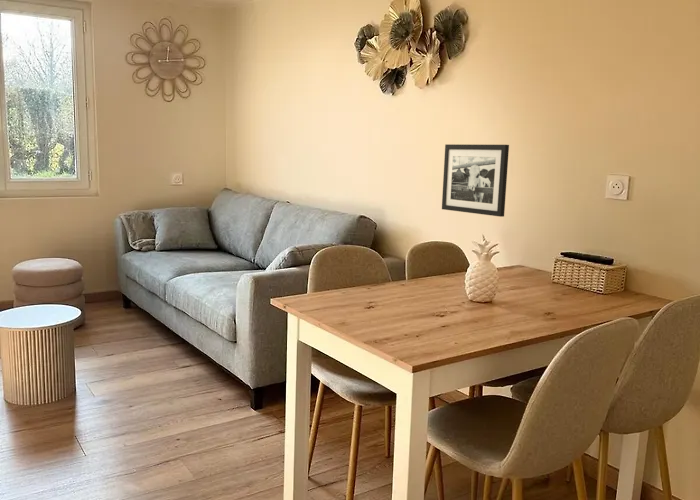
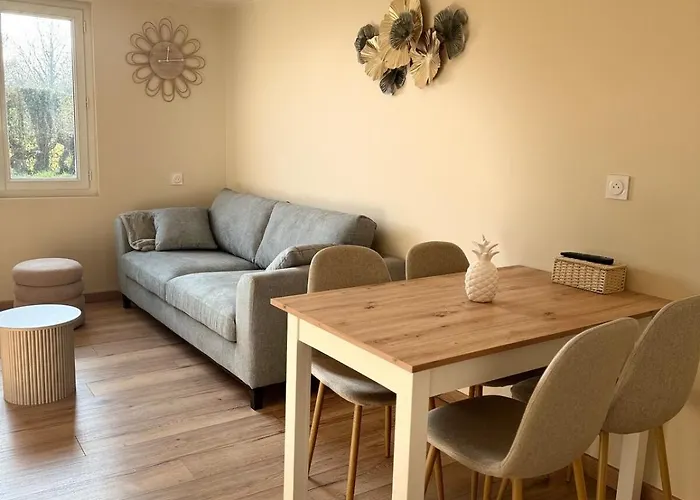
- picture frame (473, 178)
